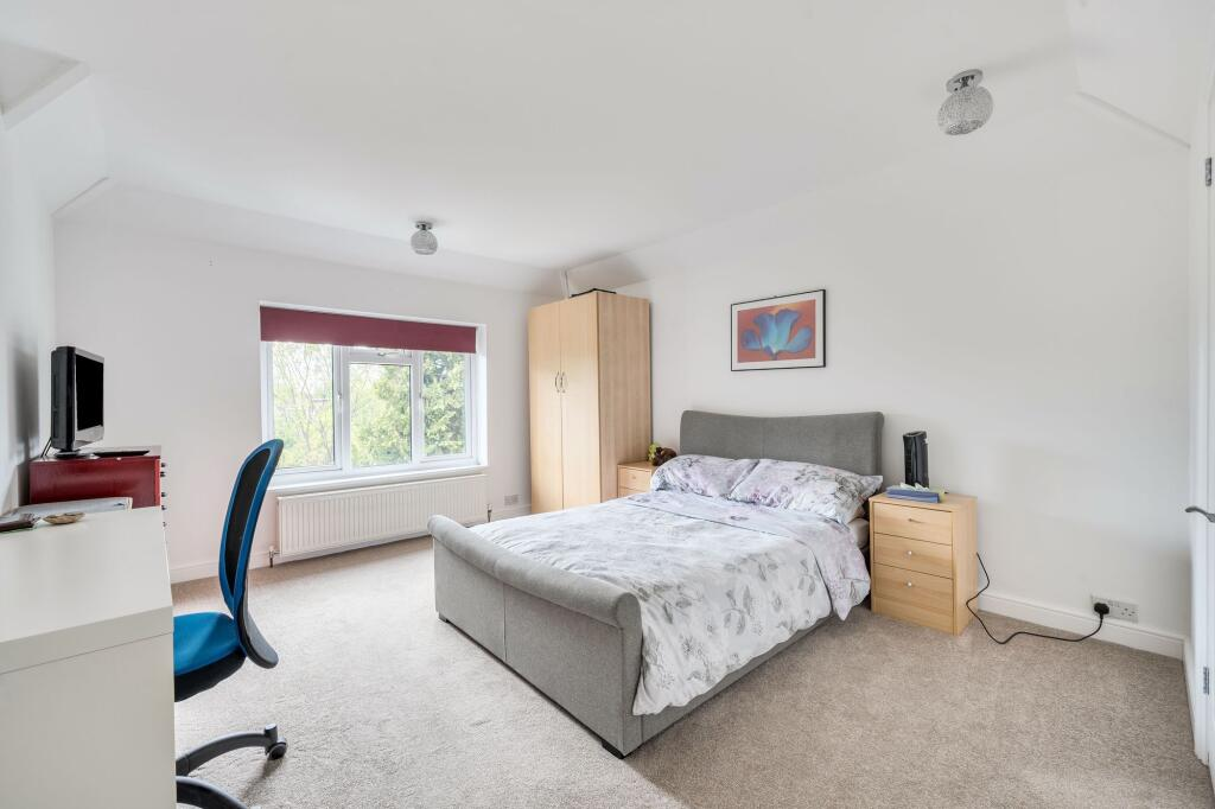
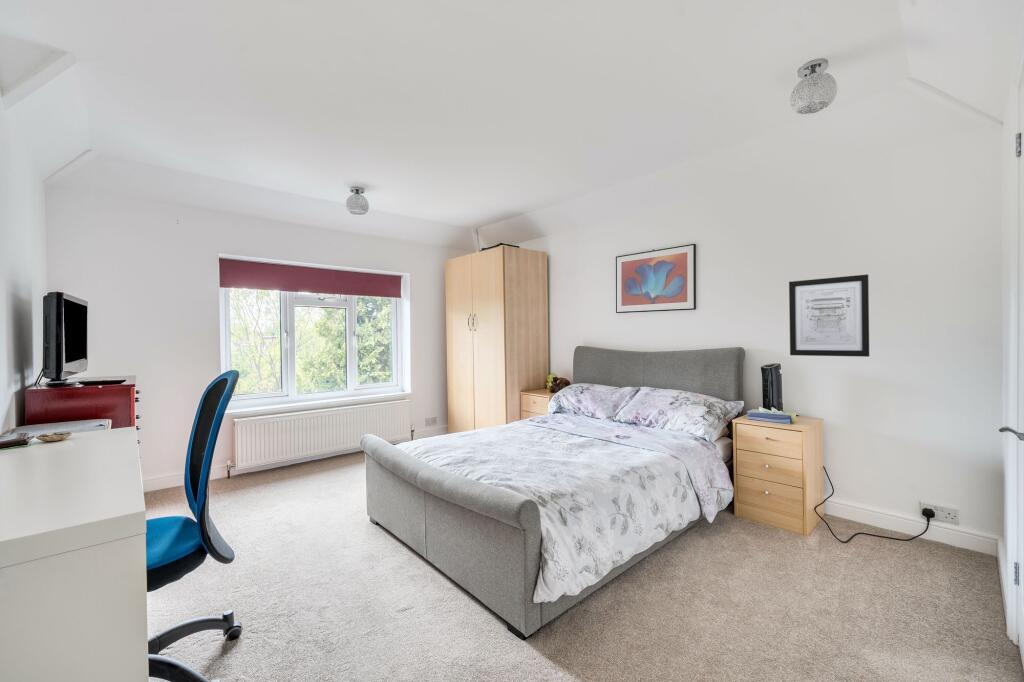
+ wall art (827, 317)
